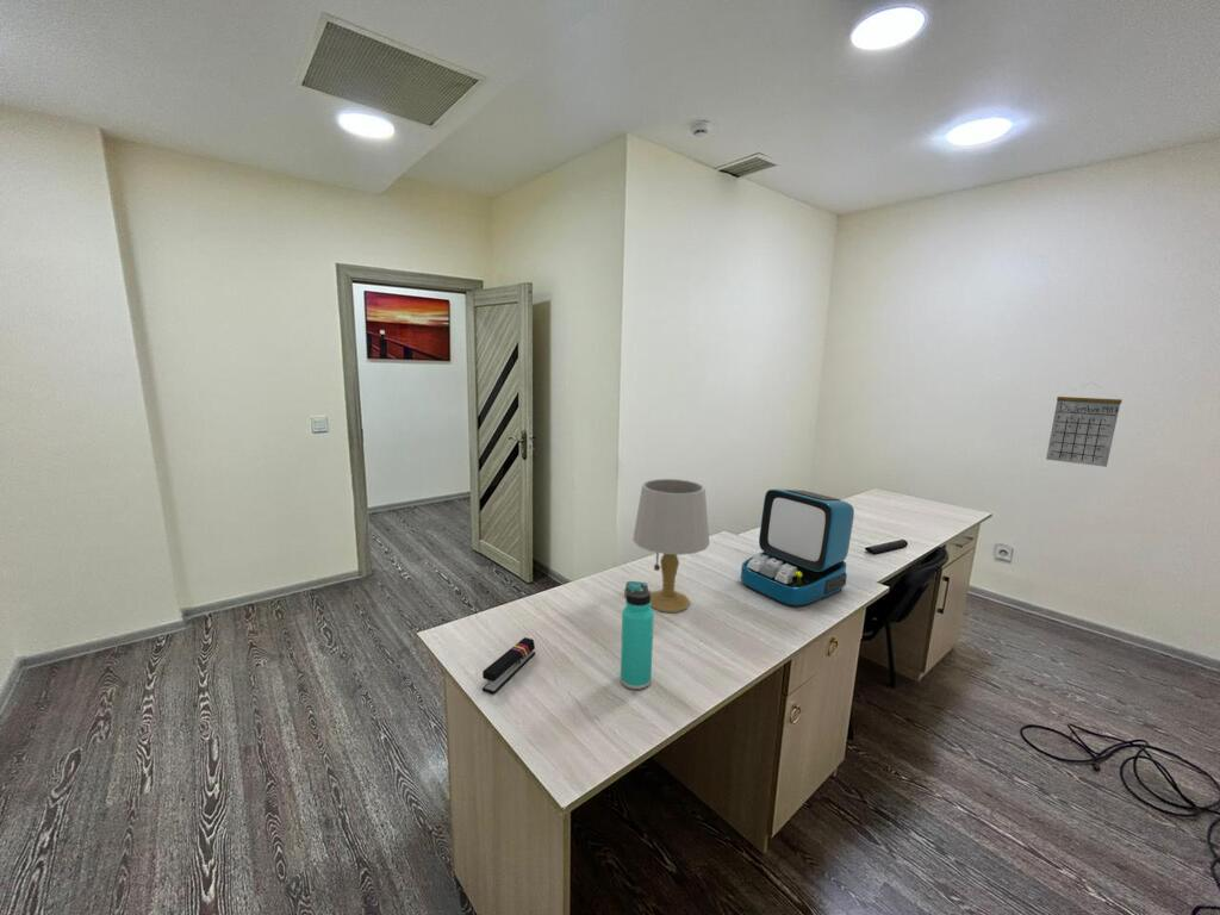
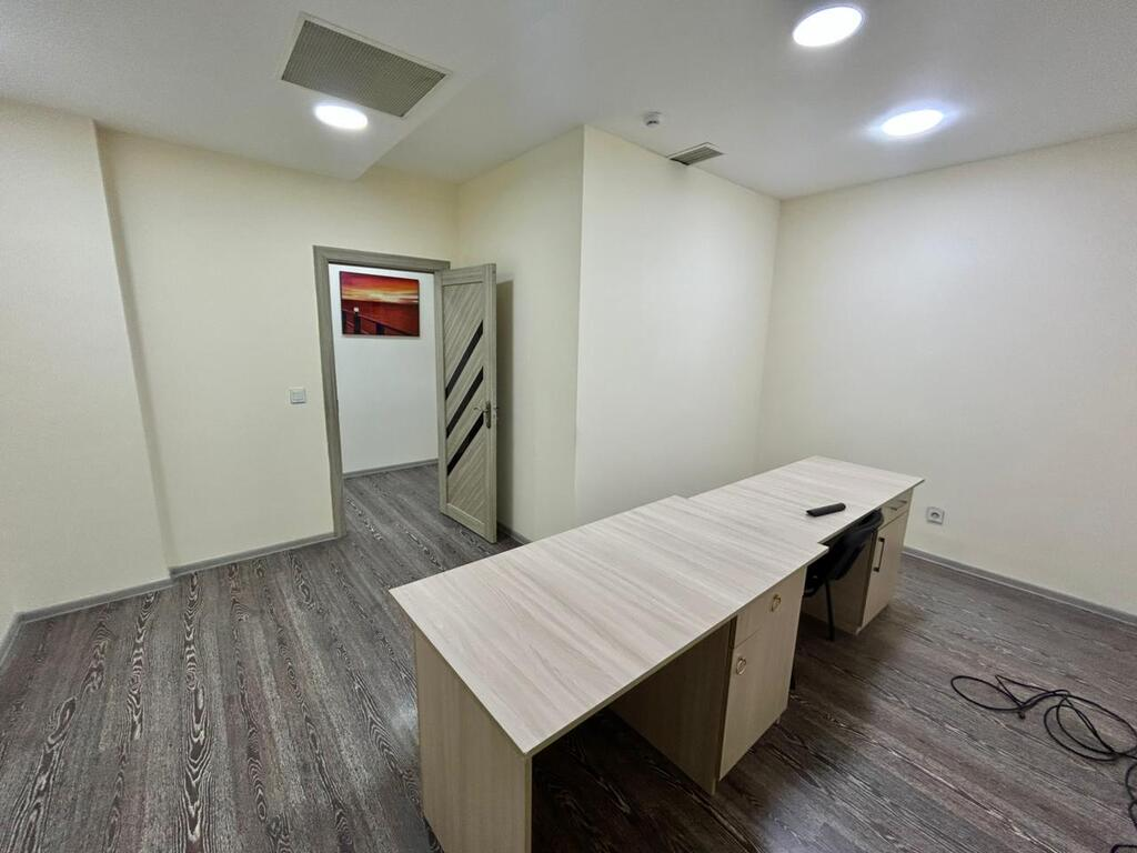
- calendar (1083, 423)
- table lamp (670, 544)
- thermos bottle (636, 633)
- stapler (510, 661)
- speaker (797, 540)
